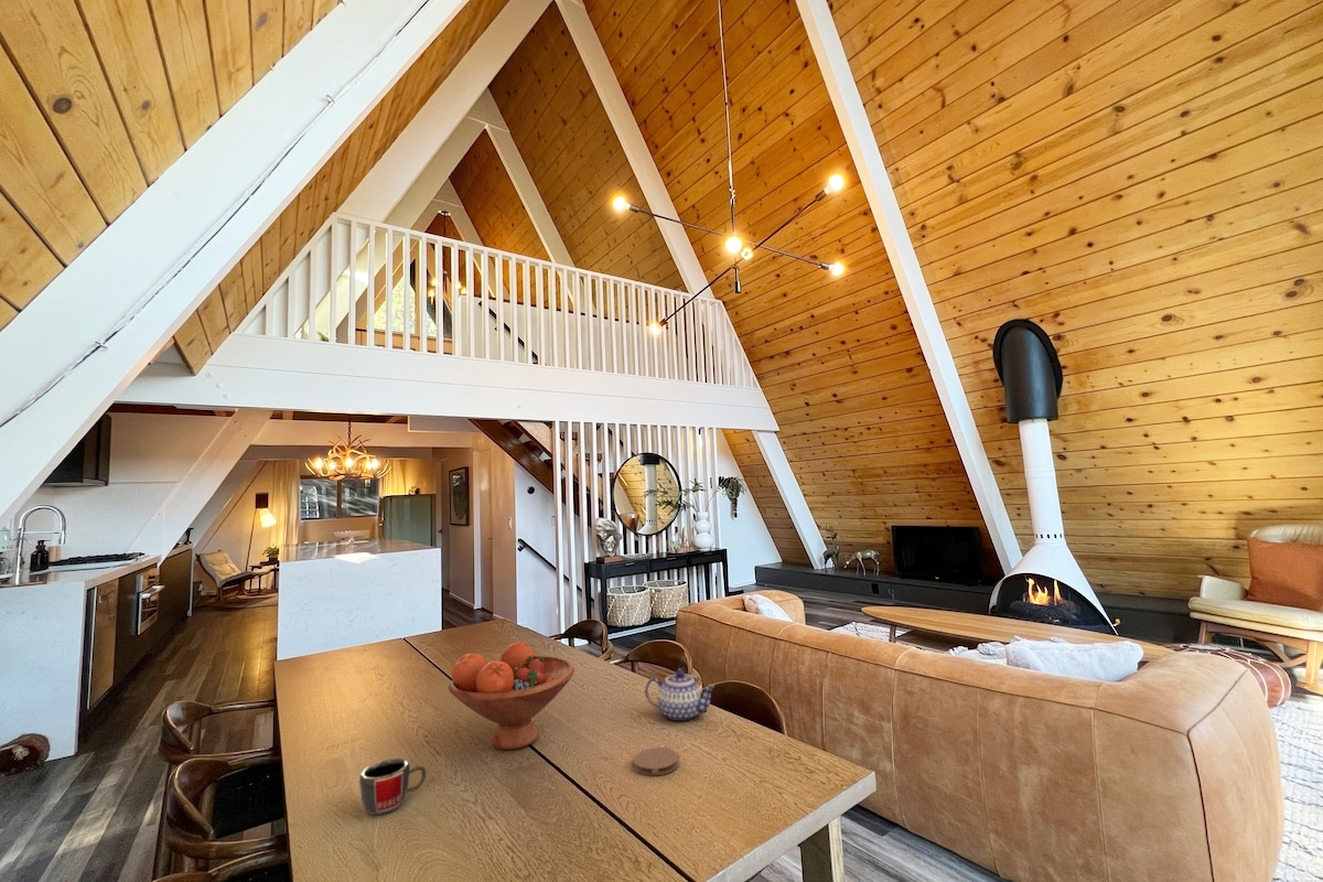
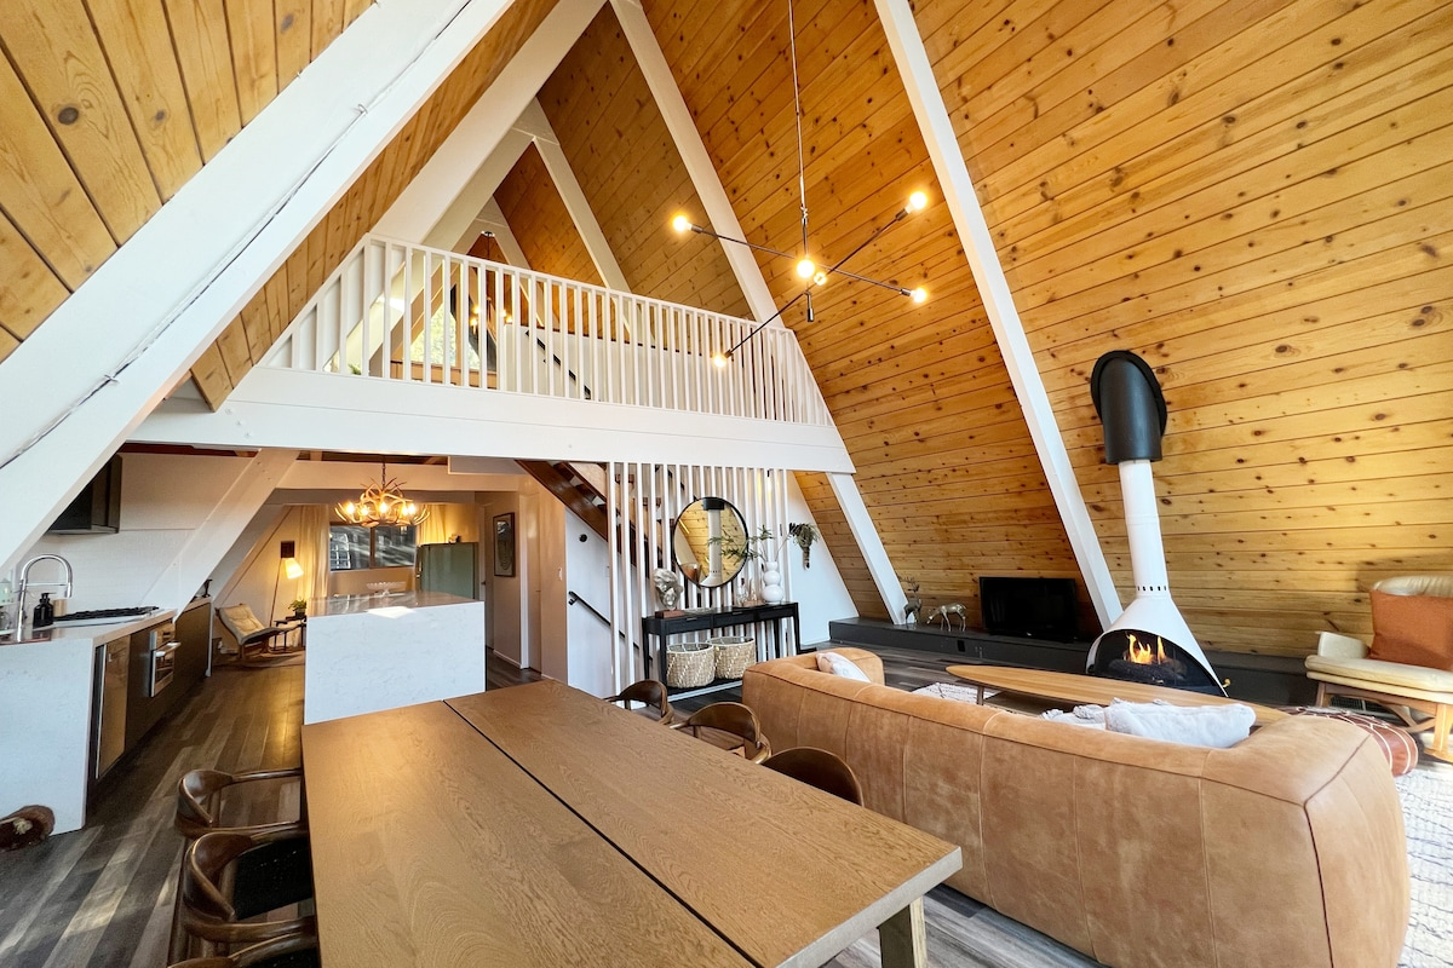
- mug (394, 784)
- fruit bowl (514, 693)
- coaster (656, 761)
- teapot (679, 691)
